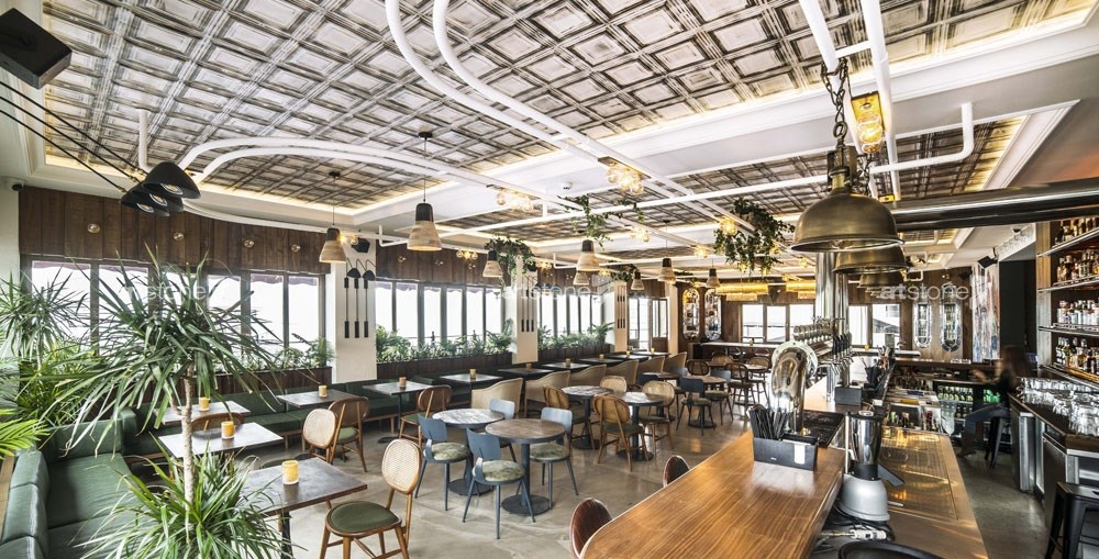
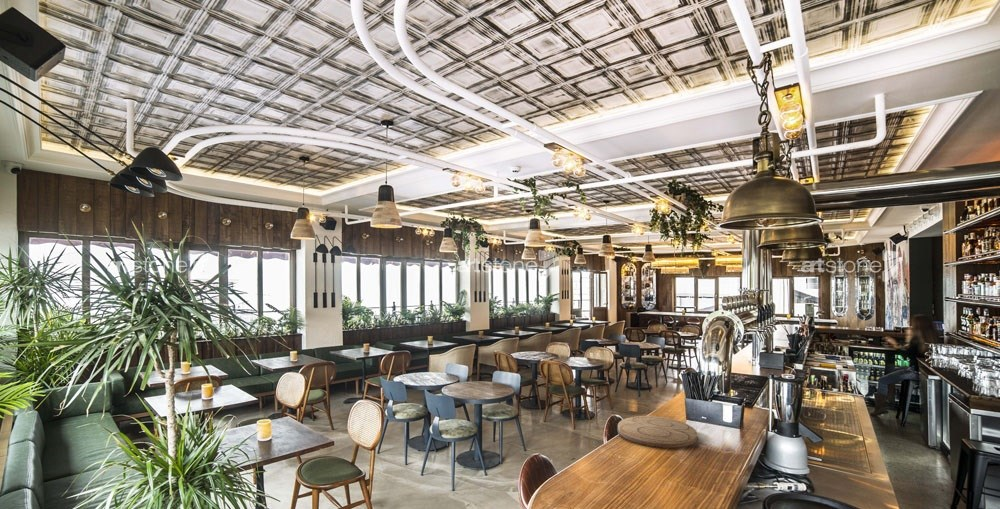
+ cutting board (656, 431)
